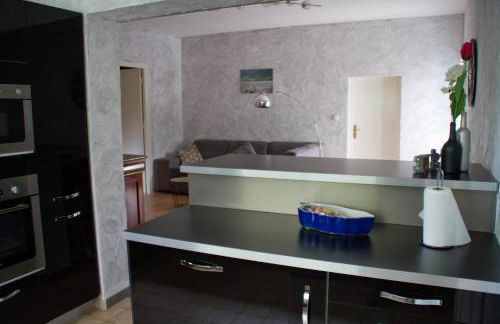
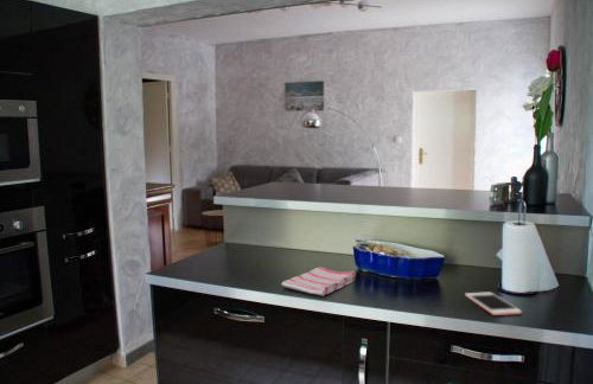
+ dish towel (319, 279)
+ cell phone (491, 302)
